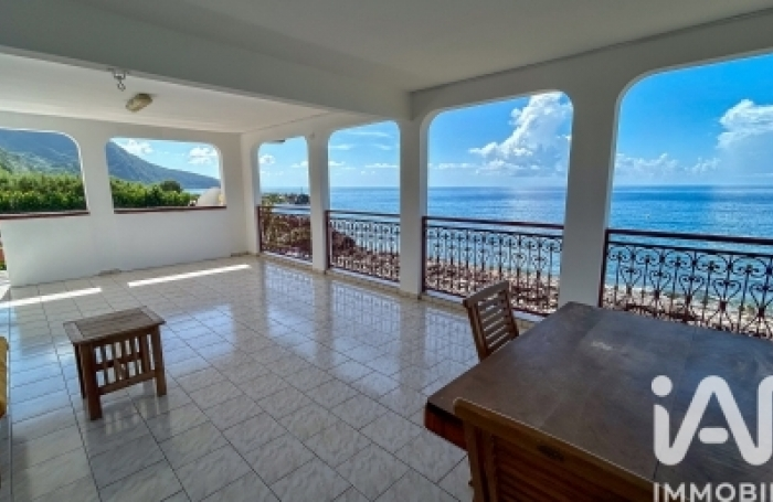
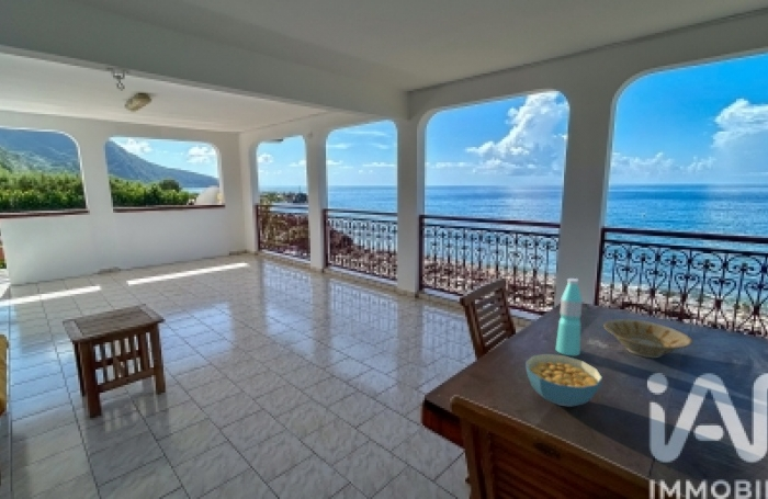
+ water bottle (569, 315)
+ bowl (644, 341)
+ cereal bowl (561, 384)
